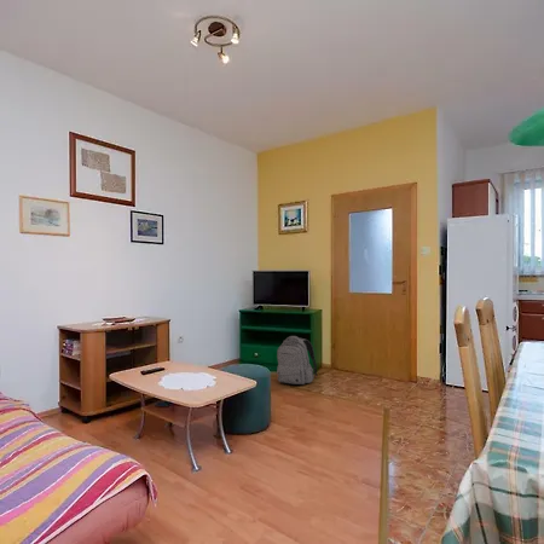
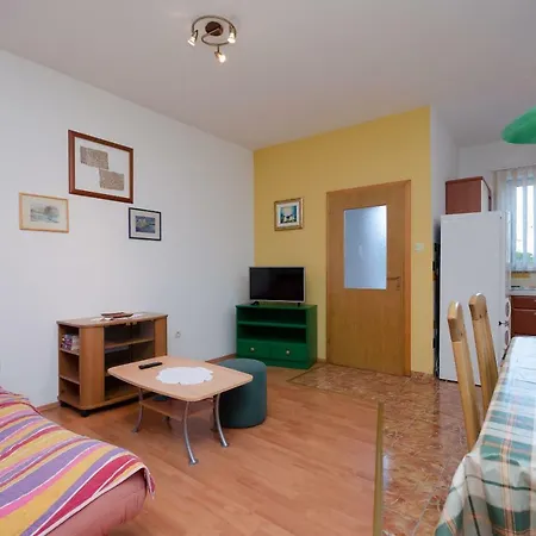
- backpack (295, 358)
